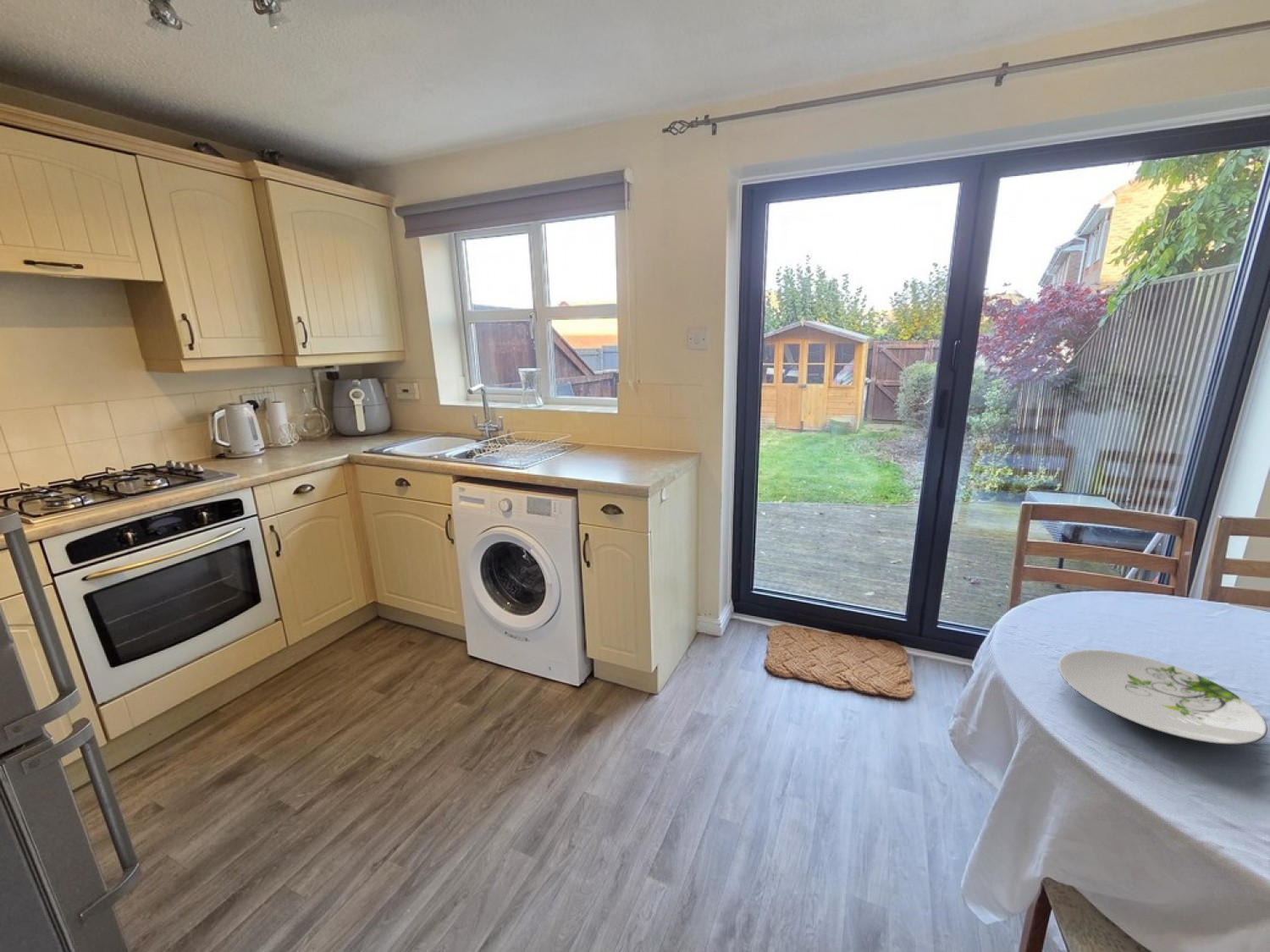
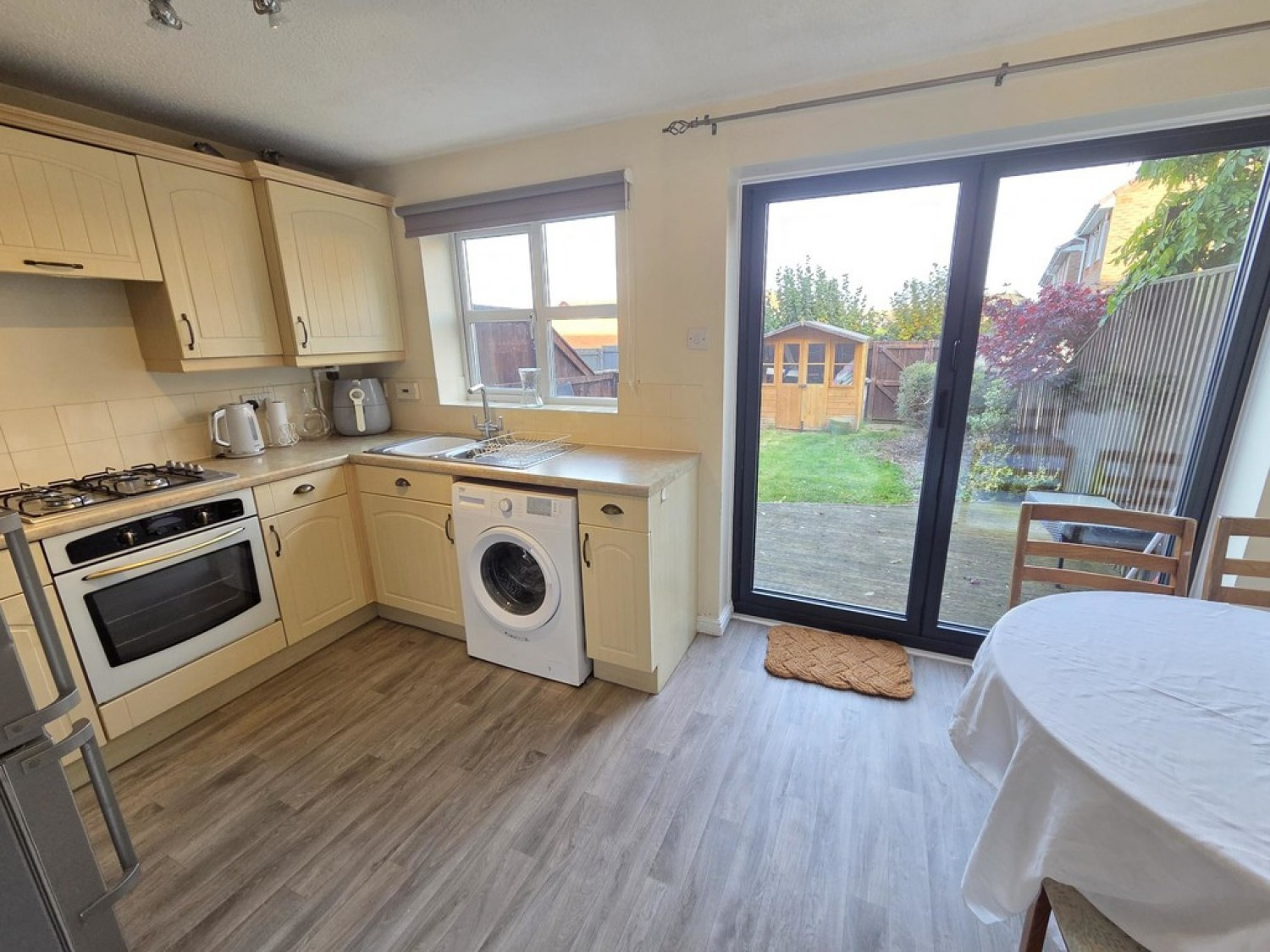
- plate (1150, 698)
